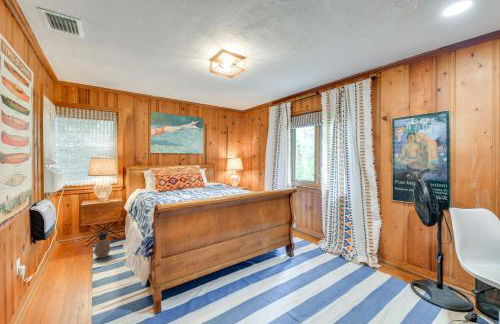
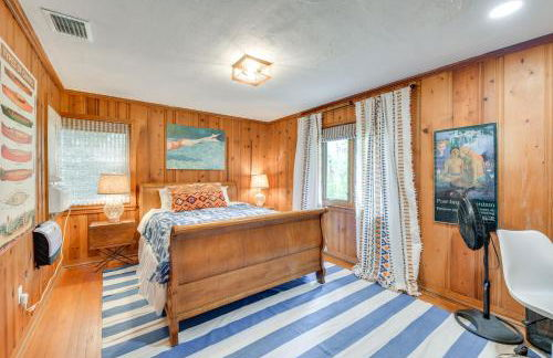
- ceramic jug (102, 244)
